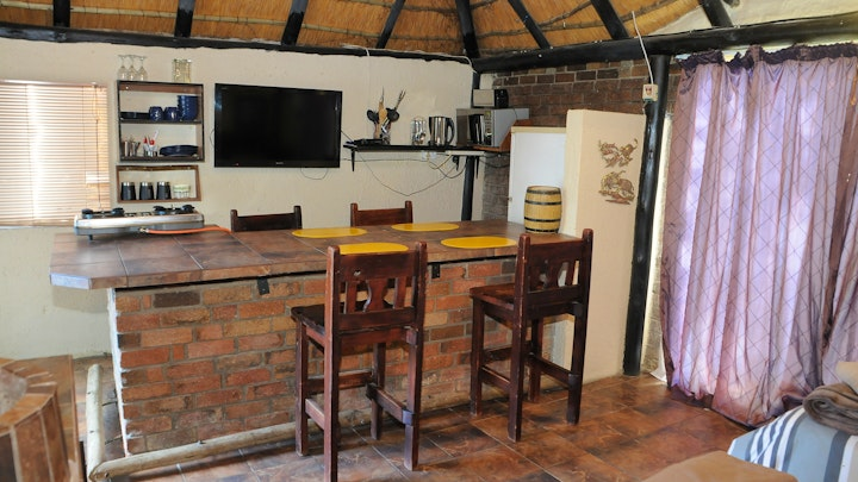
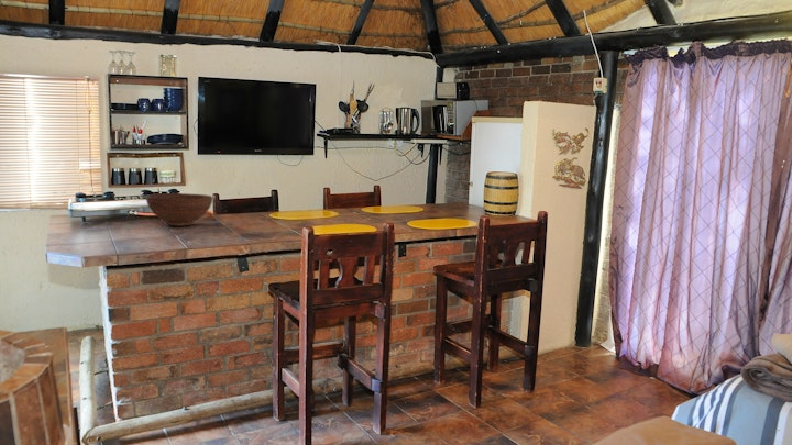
+ fruit bowl (179, 210)
